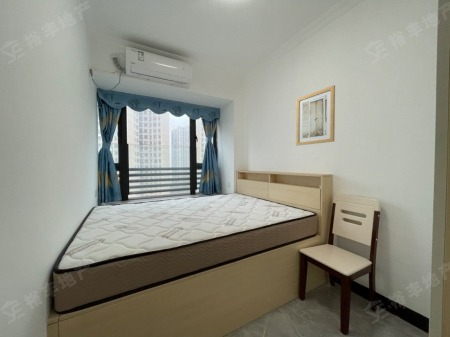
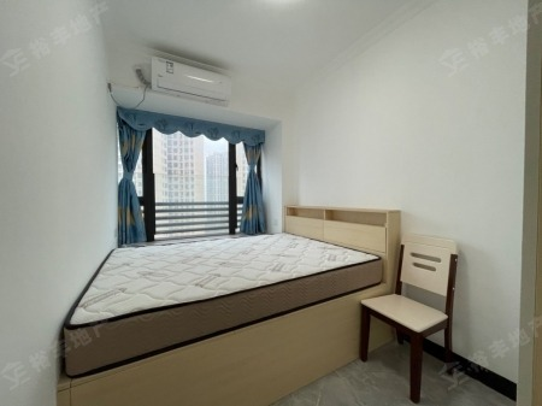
- wall art (313, 118)
